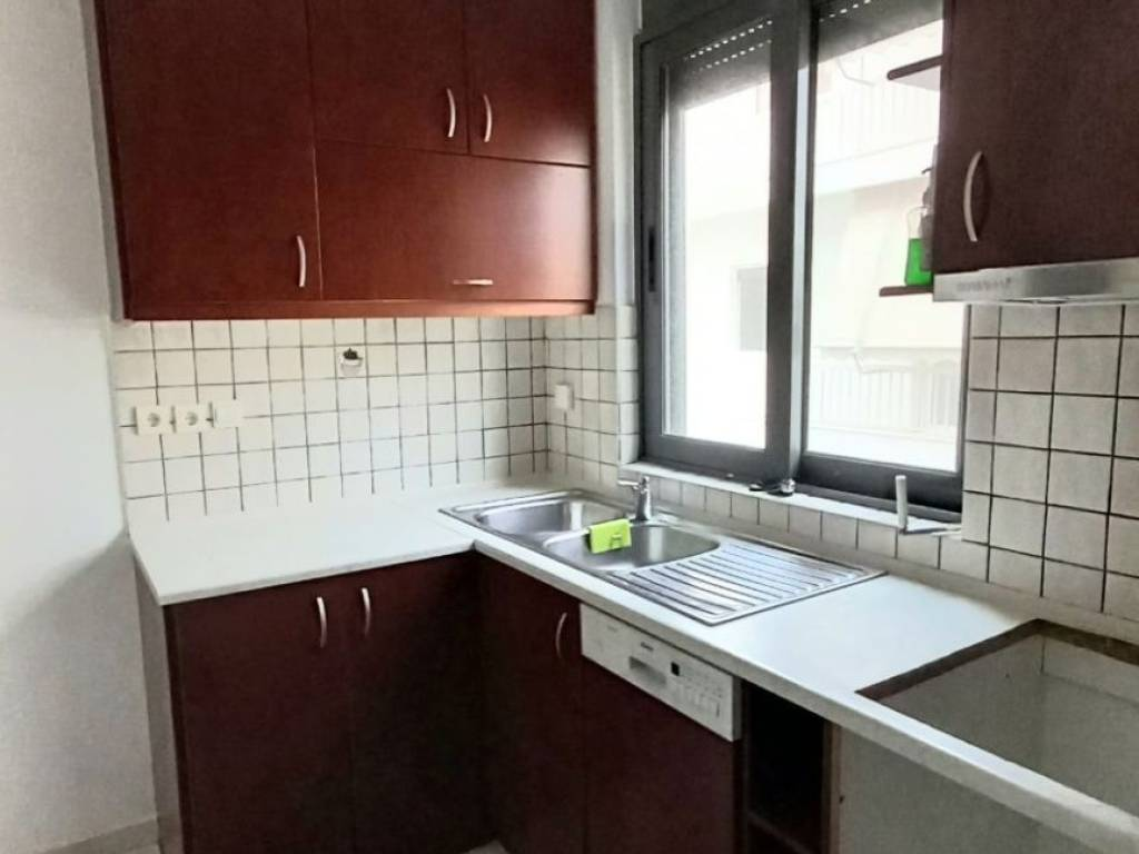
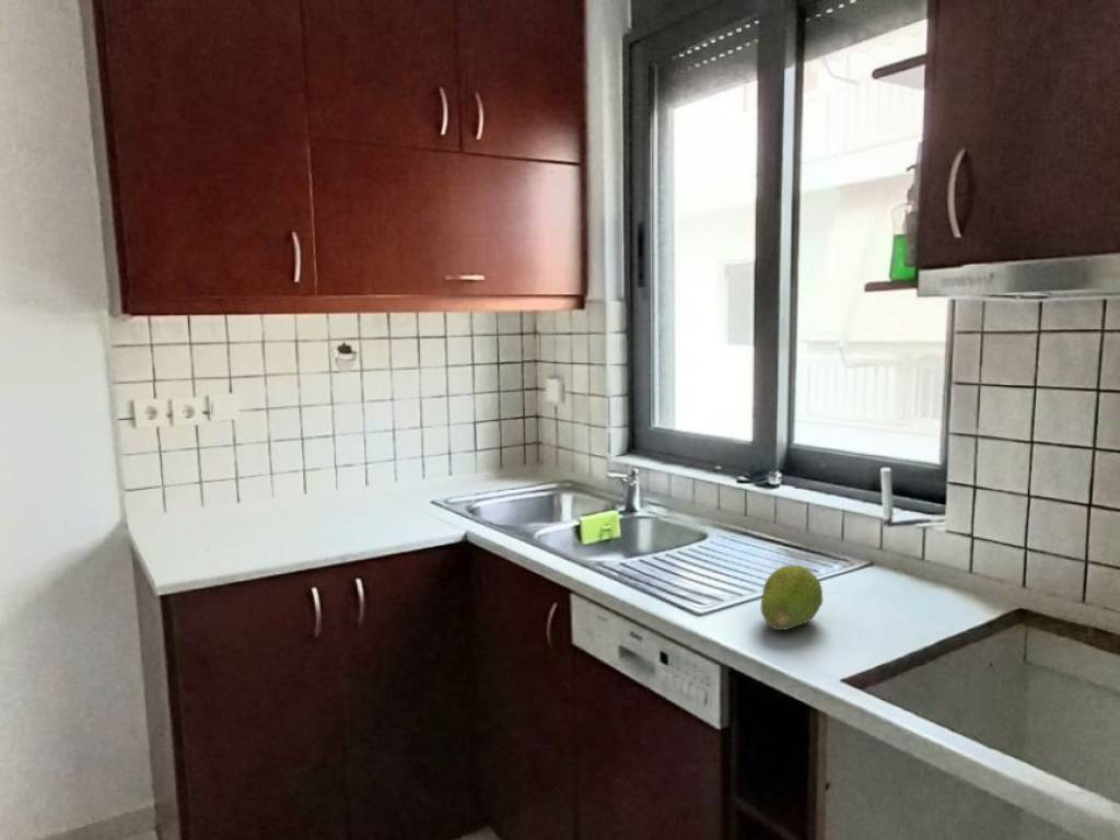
+ fruit (791, 596)
